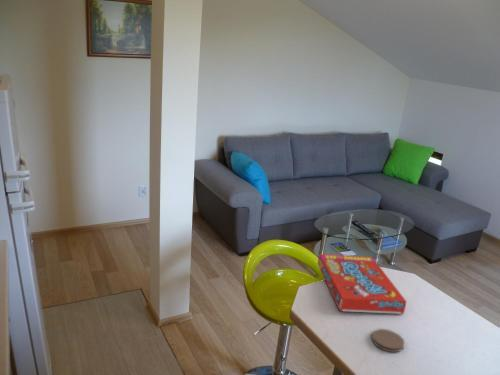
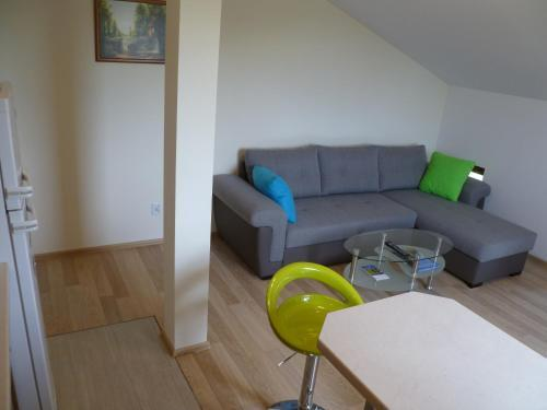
- snack box (357, 281)
- coaster (388, 340)
